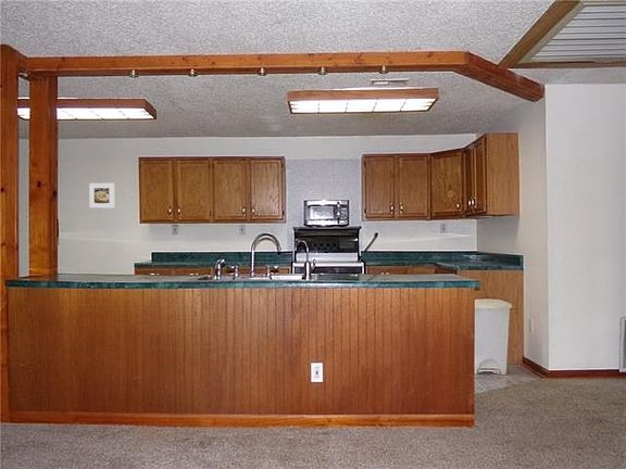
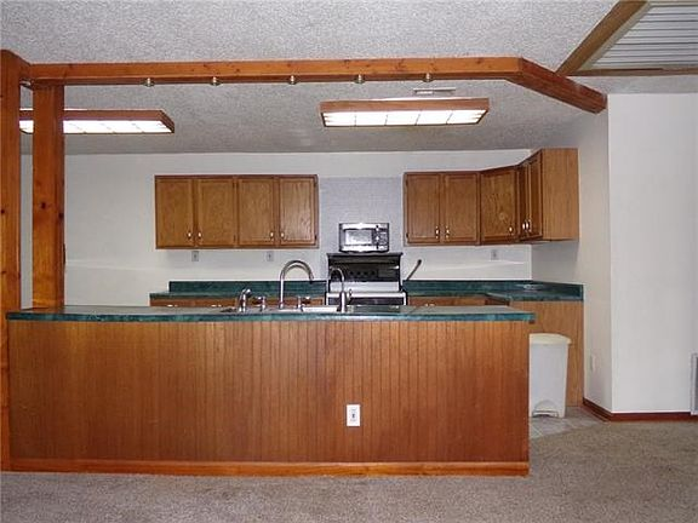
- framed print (101, 195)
